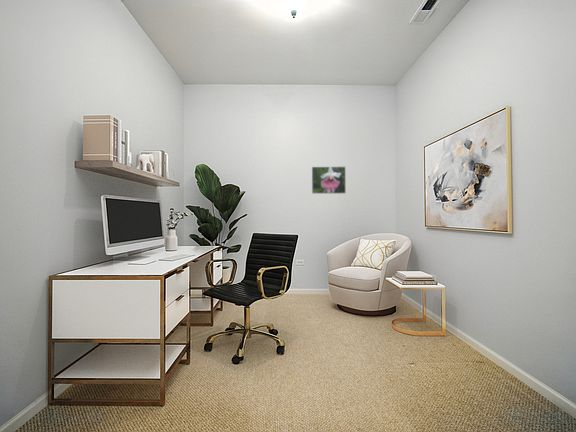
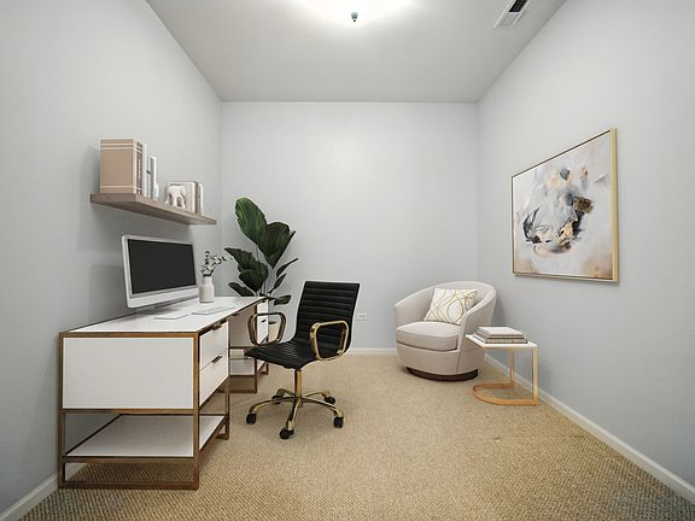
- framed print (328, 180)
